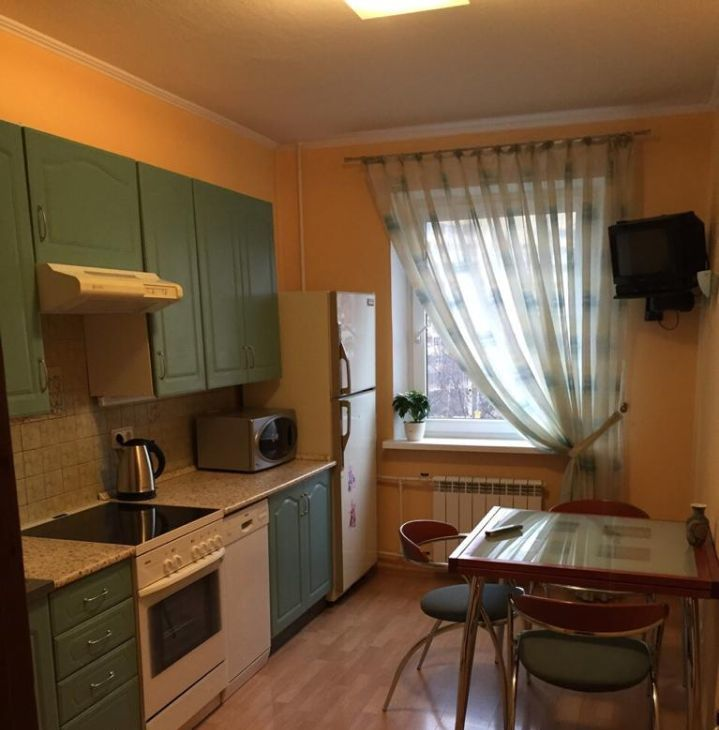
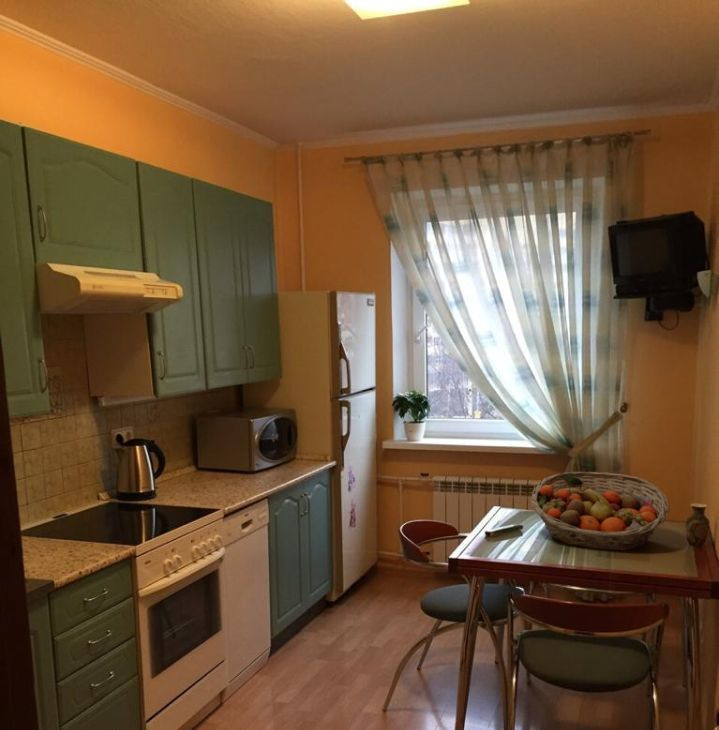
+ fruit basket (597, 510)
